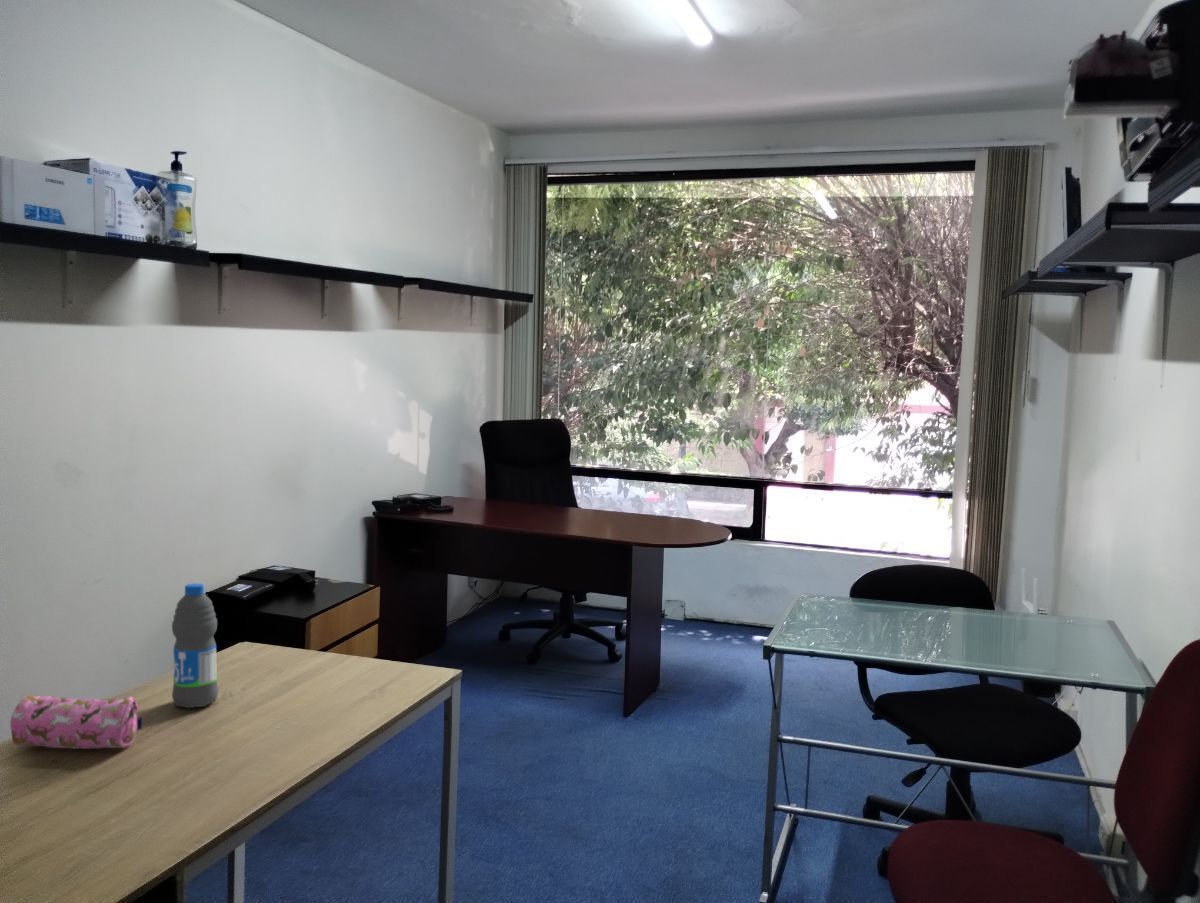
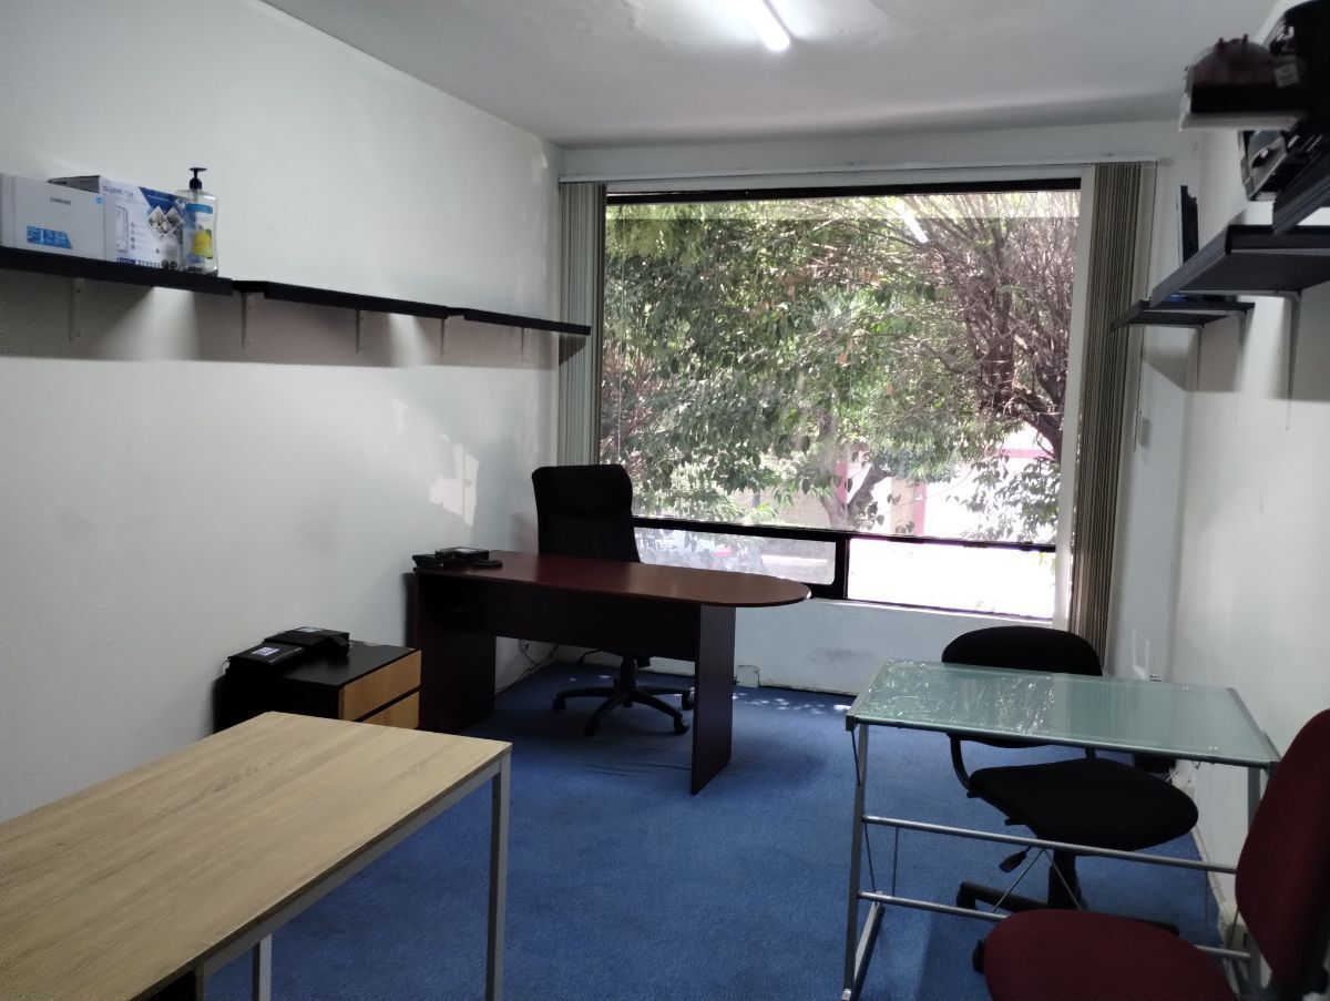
- pencil case (75, 721)
- water bottle (194, 643)
